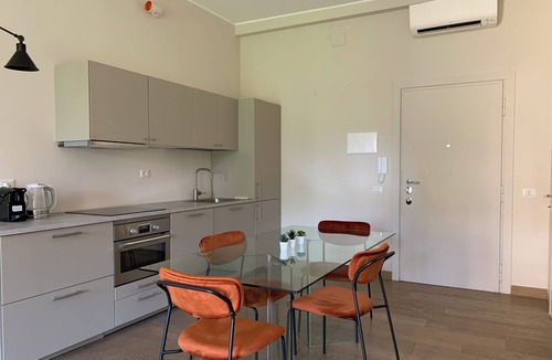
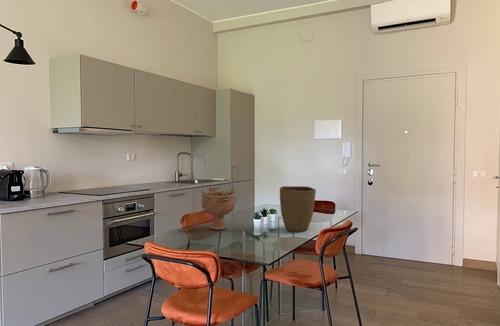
+ vase (297, 208)
+ decorative bowl (218, 208)
